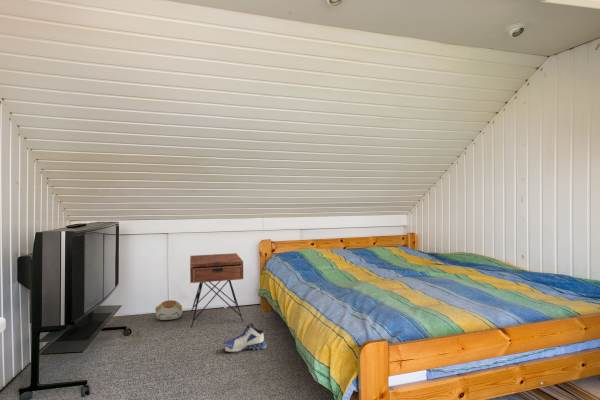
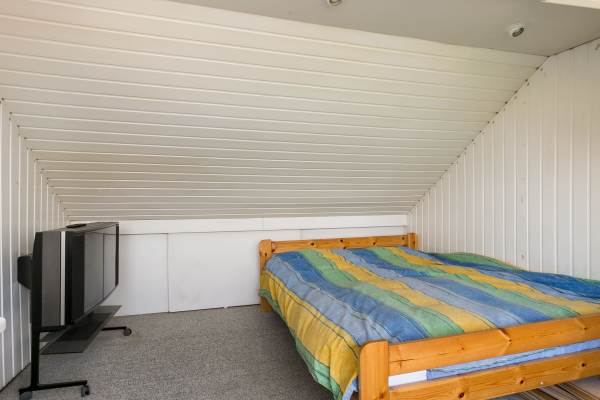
- nightstand (216, 287)
- sneaker (245, 336)
- plush toy (169, 308)
